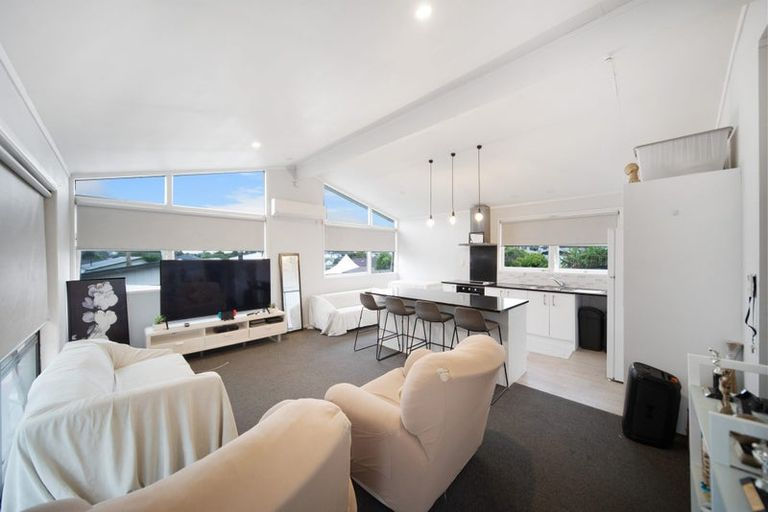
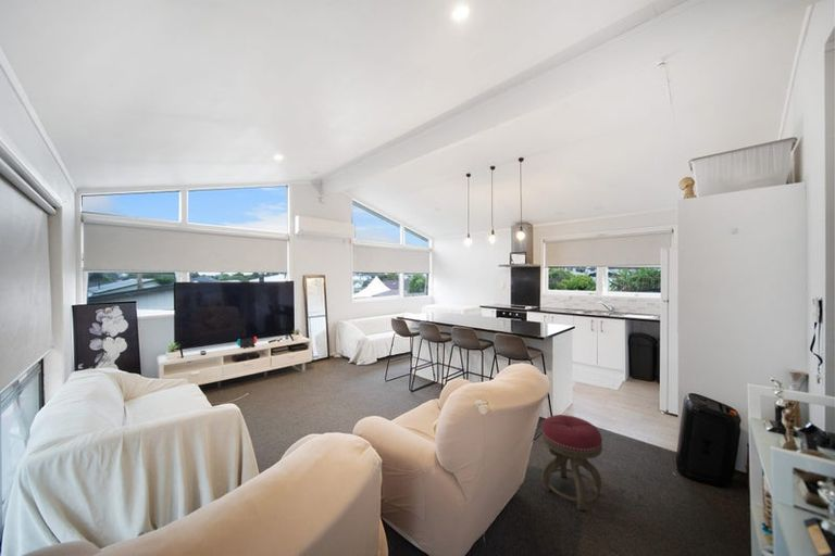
+ stool (571, 457)
